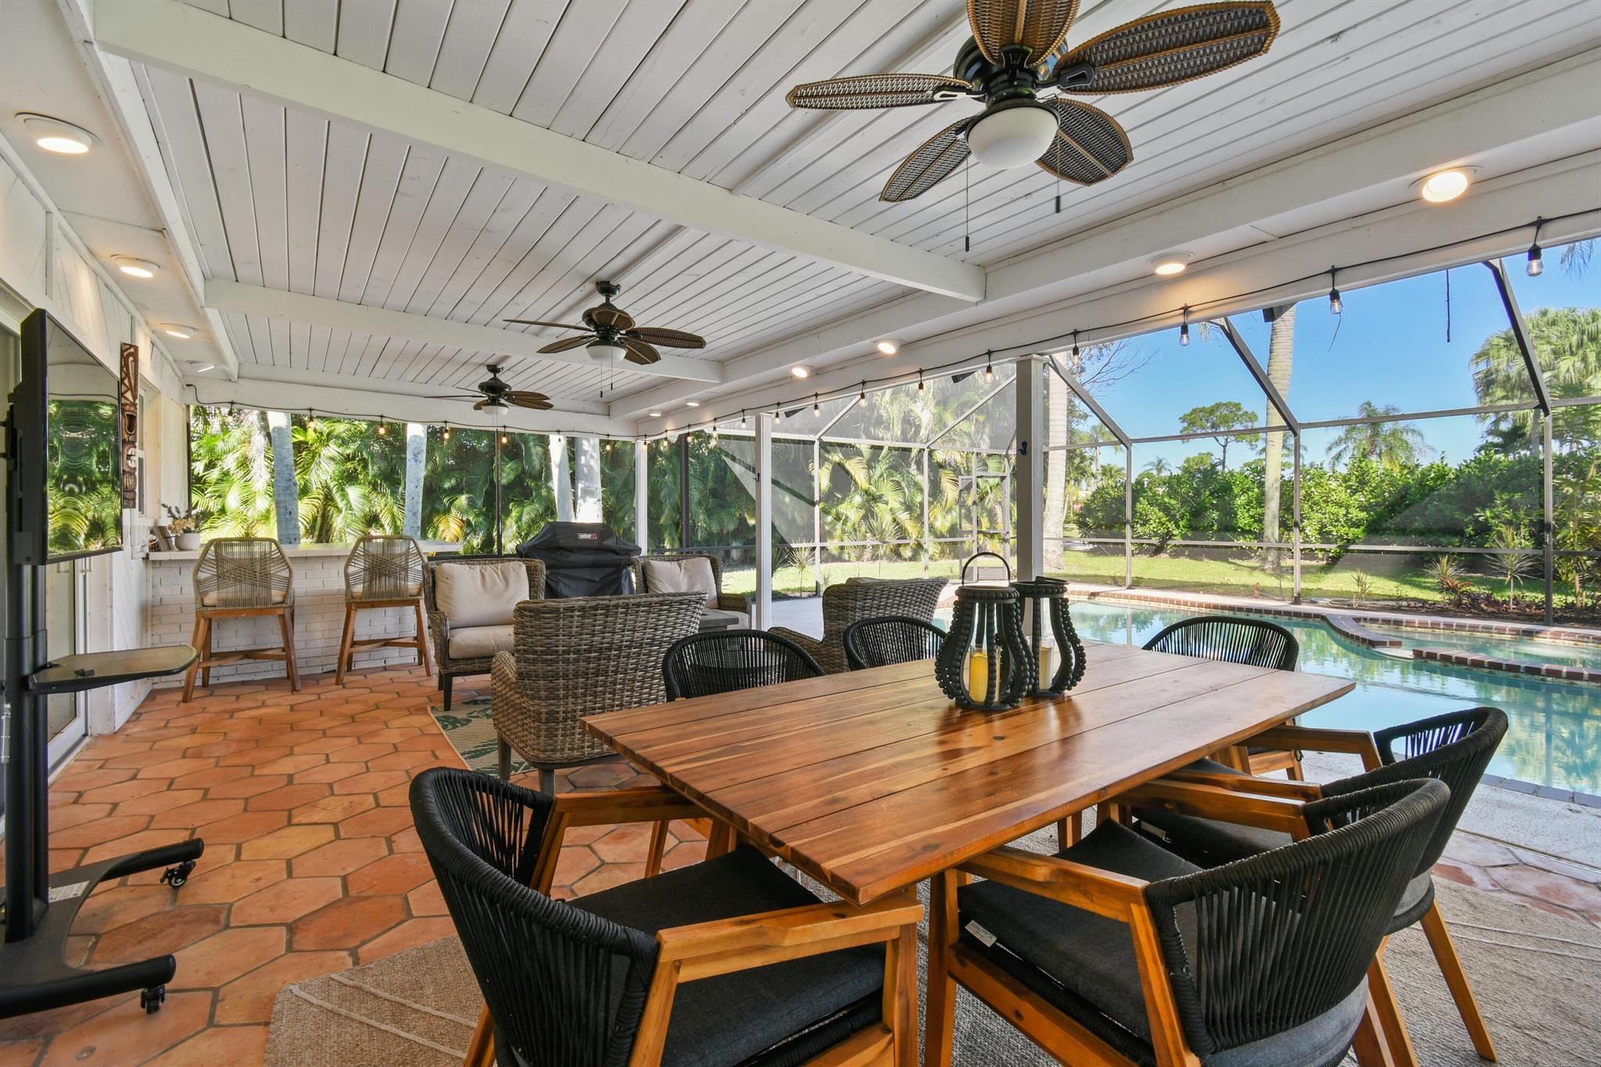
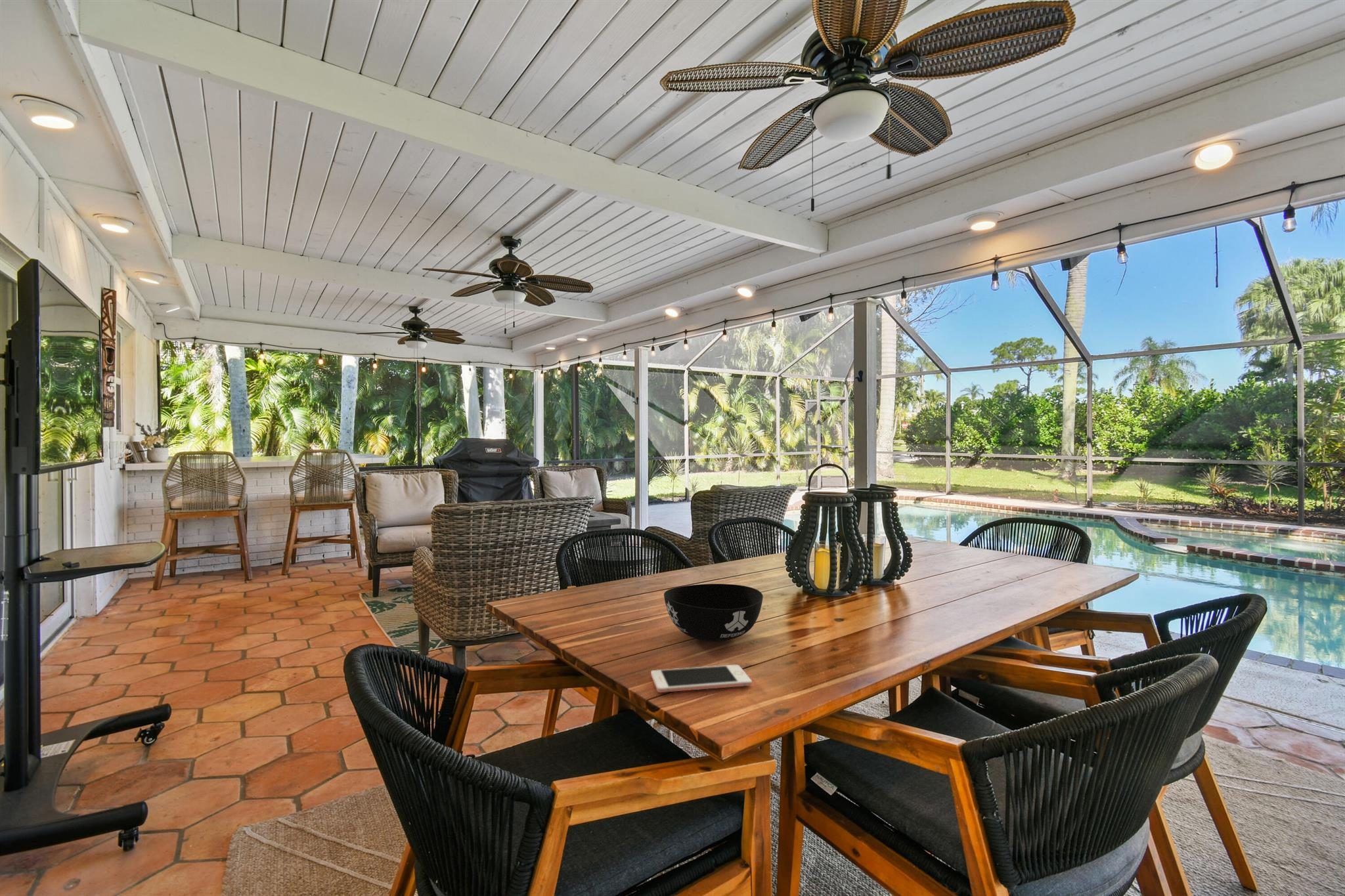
+ cell phone (700, 678)
+ bowl (713, 614)
